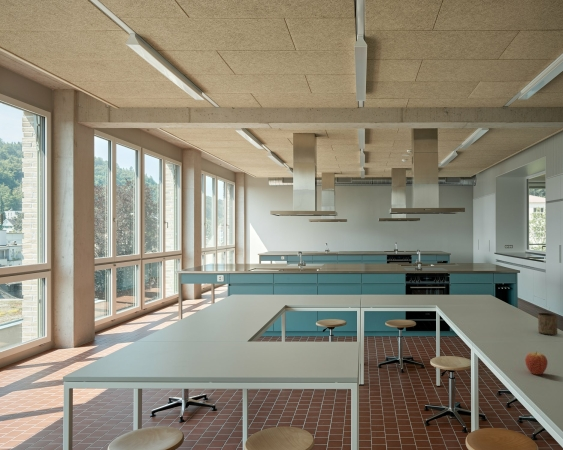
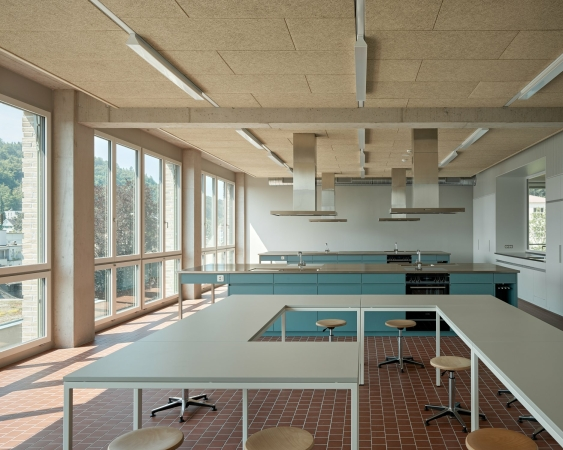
- fruit (536, 362)
- cup (547, 323)
